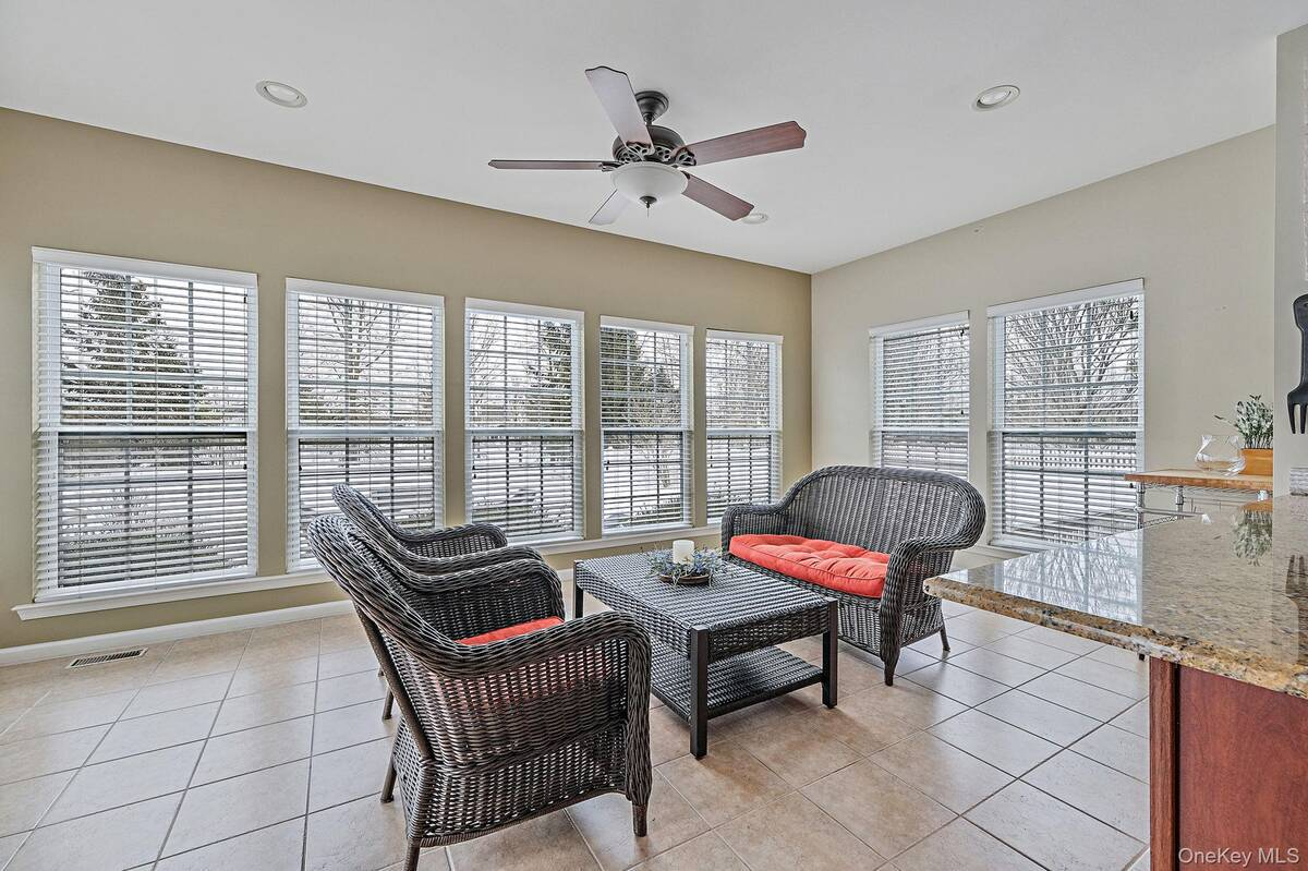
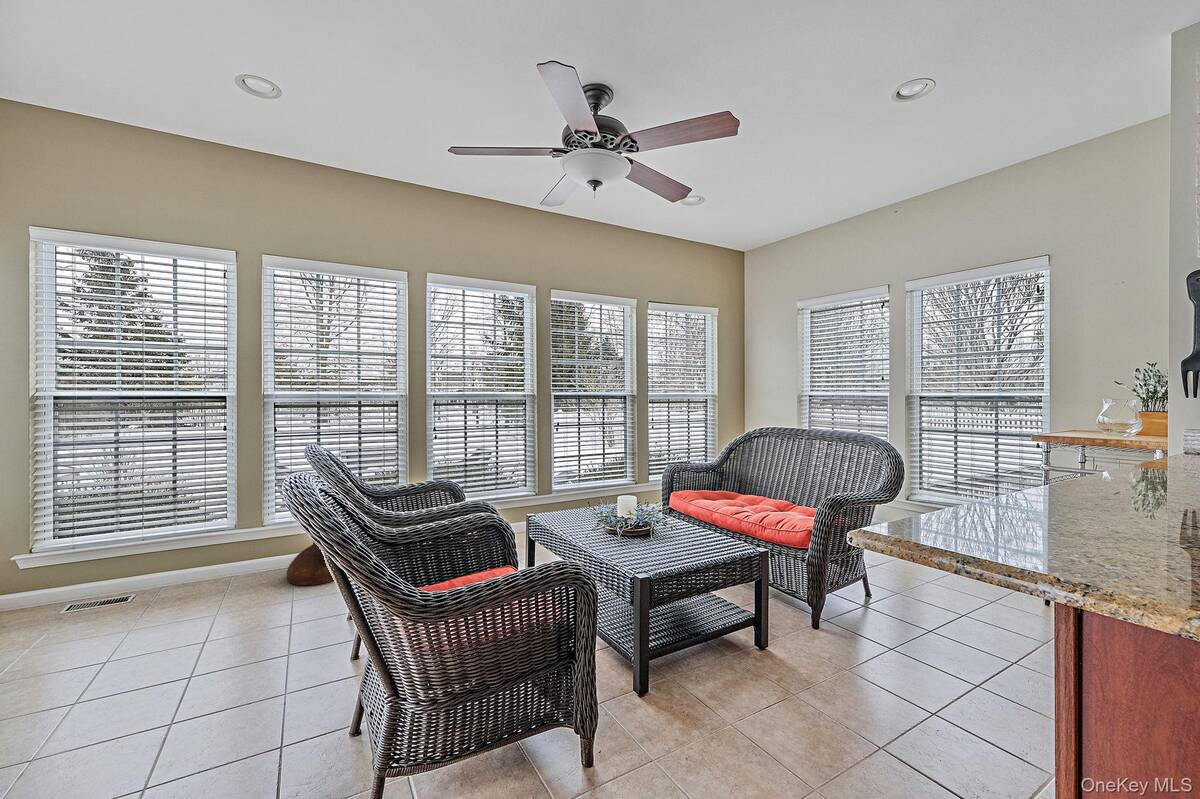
+ ceramic jug (316, 556)
